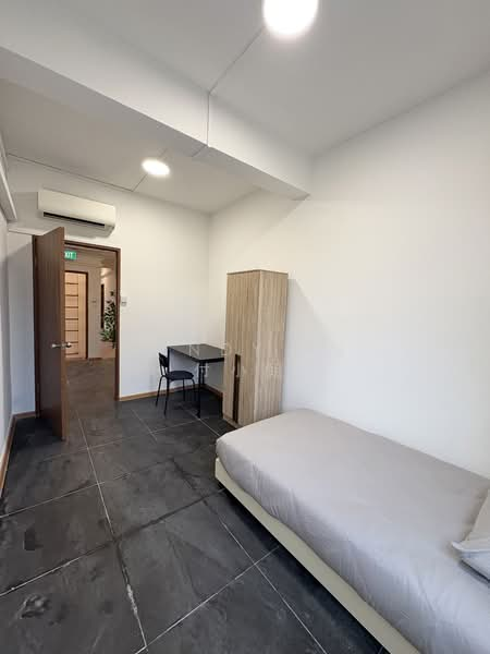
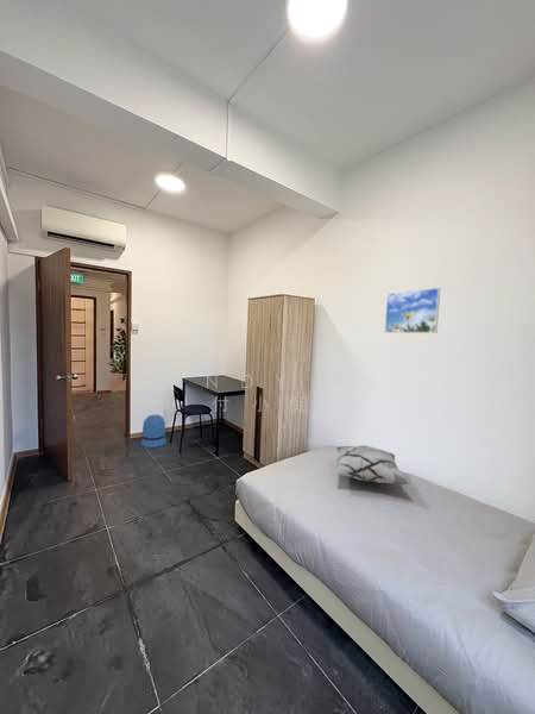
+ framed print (410, 312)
+ decorative pillow (367, 462)
+ sun visor (153, 428)
